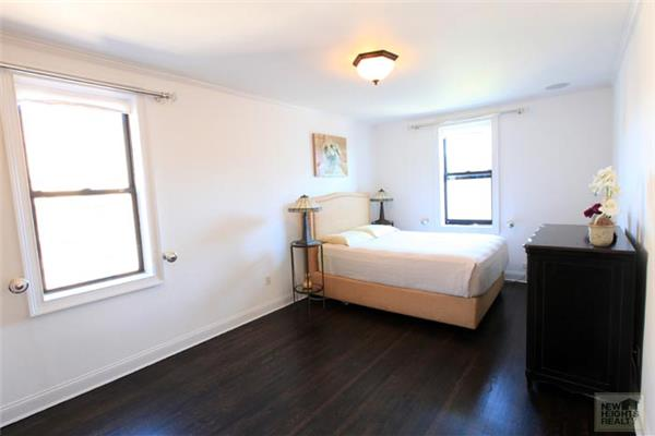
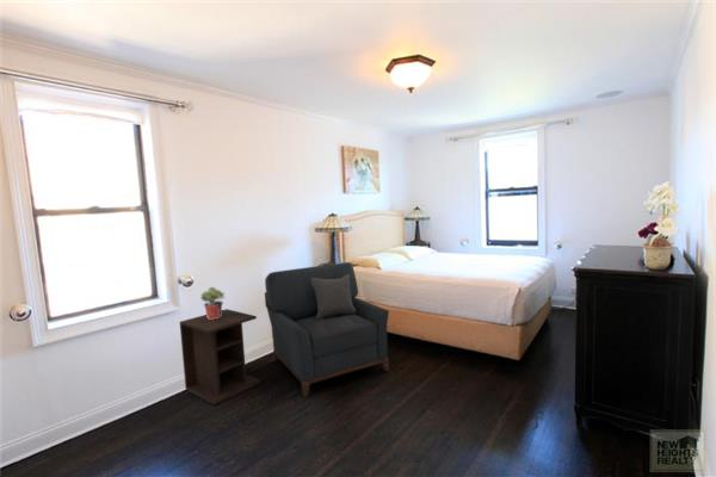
+ armchair (326, 318)
+ potted plant (212, 302)
+ nightstand (221, 352)
